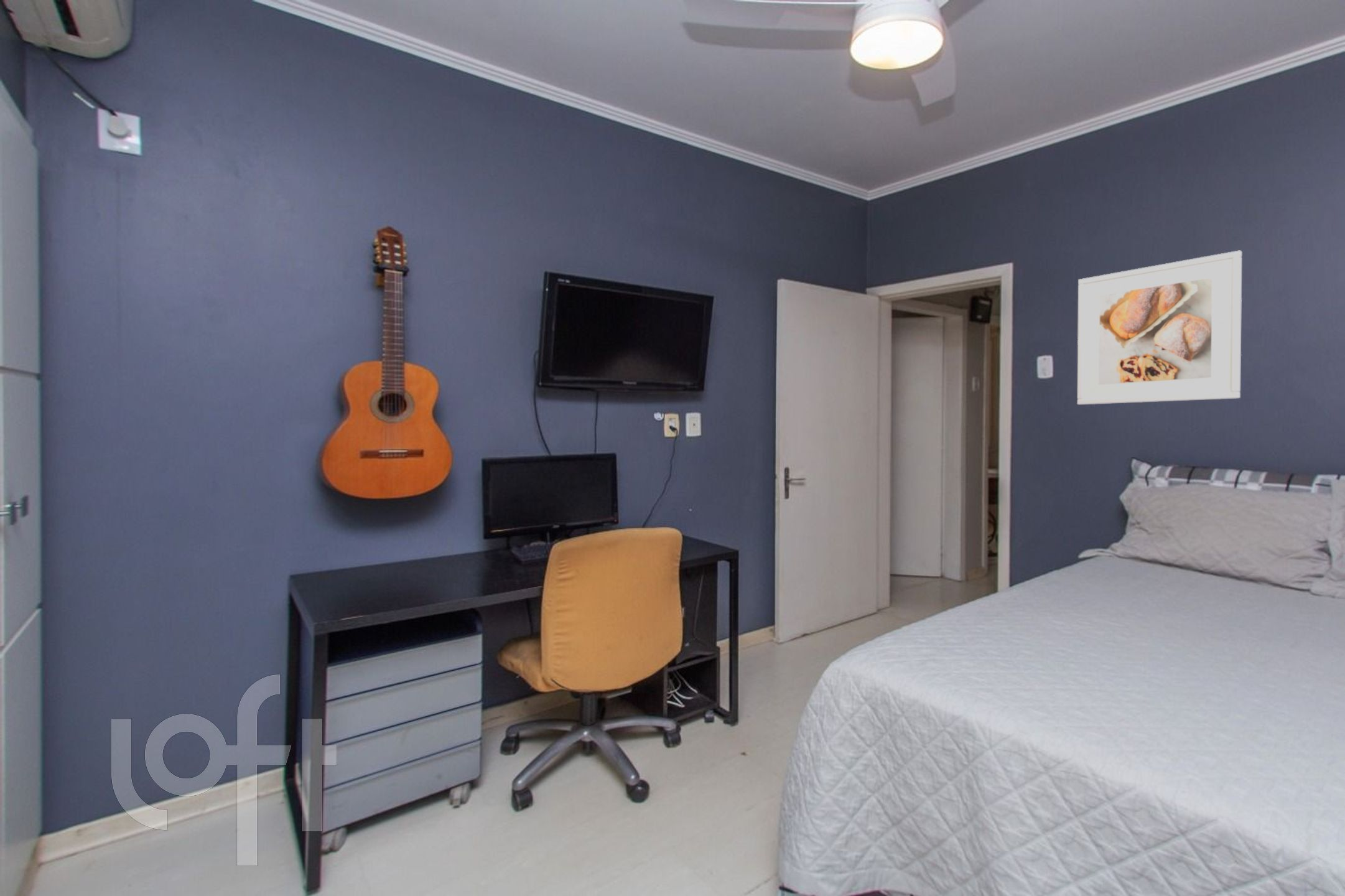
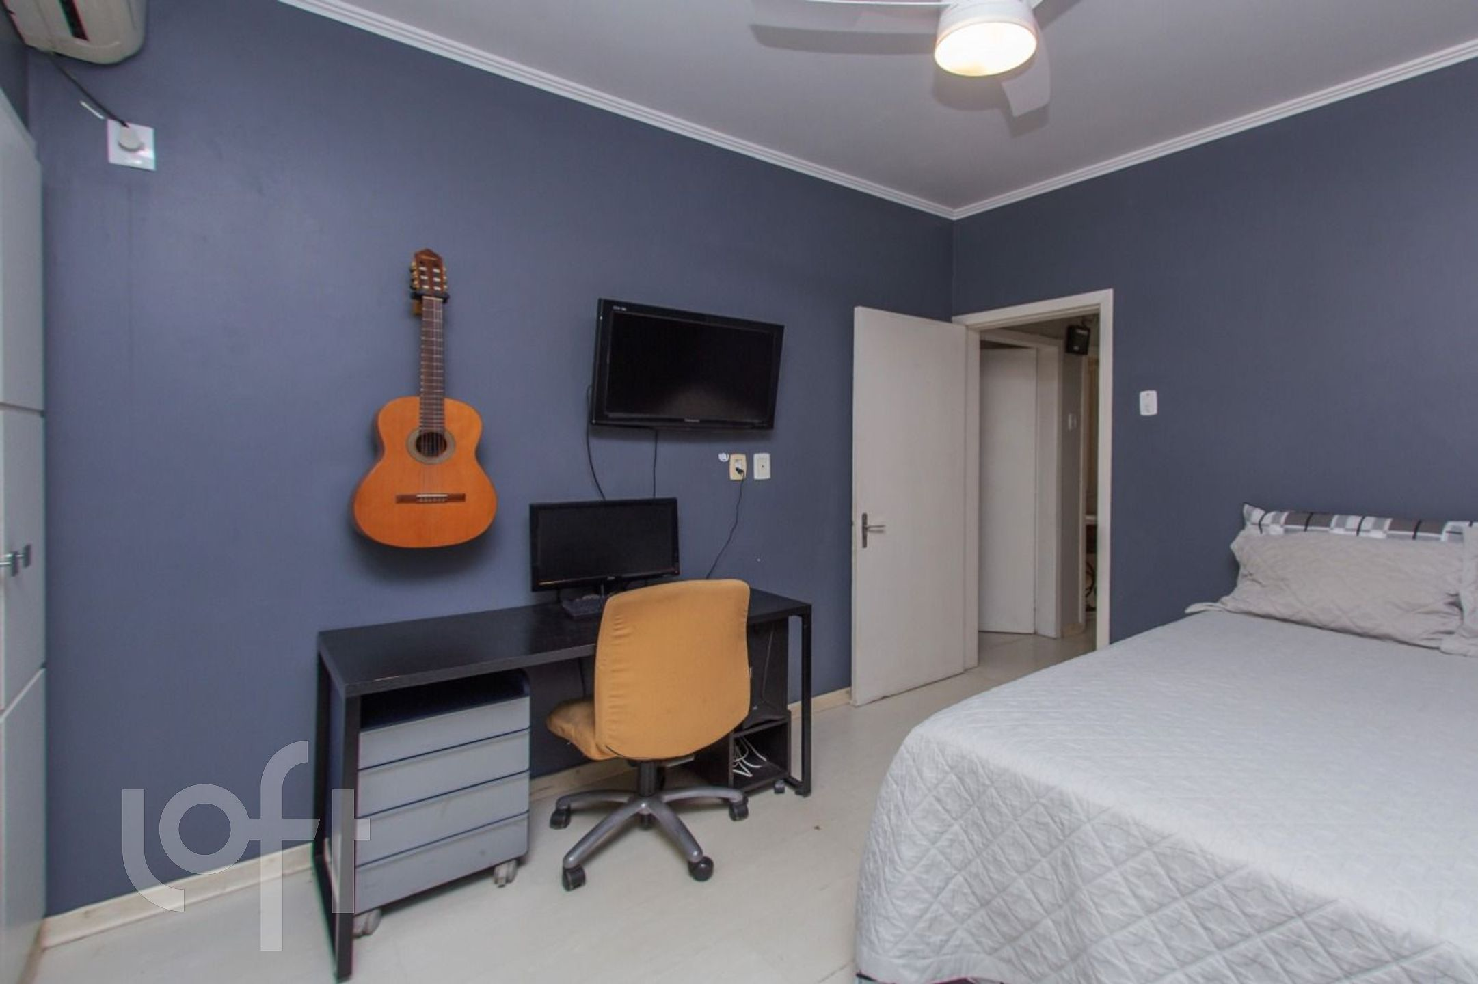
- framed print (1153, 334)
